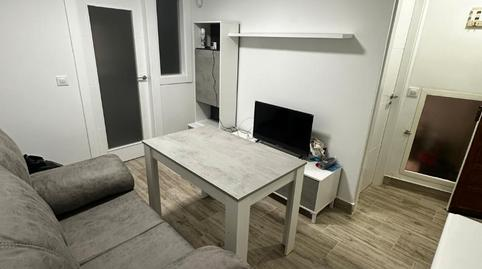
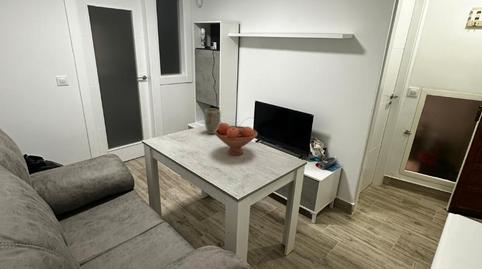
+ fruit bowl (235, 138)
+ plant pot (212, 121)
